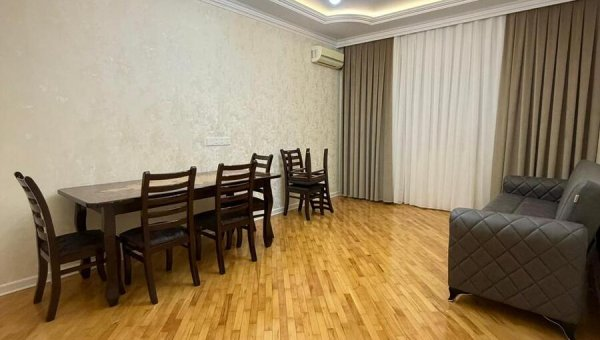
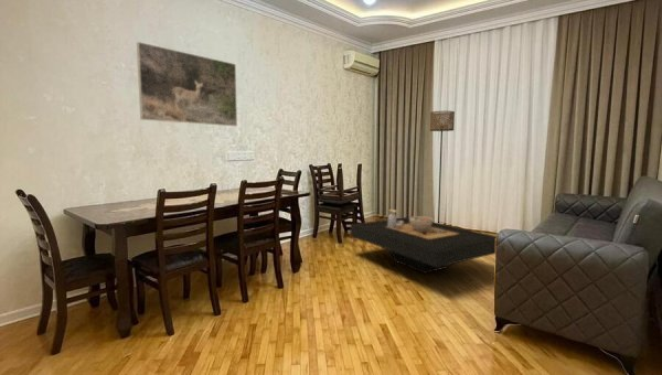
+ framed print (192, 88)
+ coffee table (420, 238)
+ floor lamp (440, 171)
